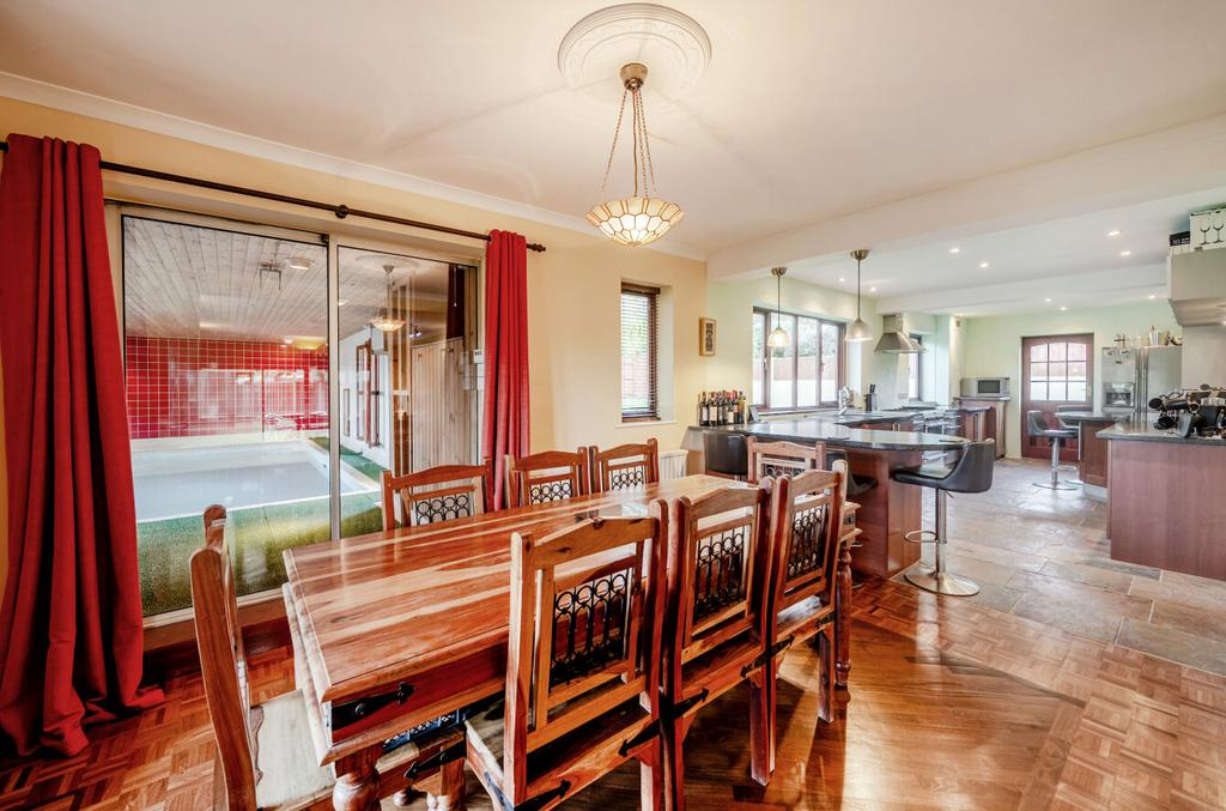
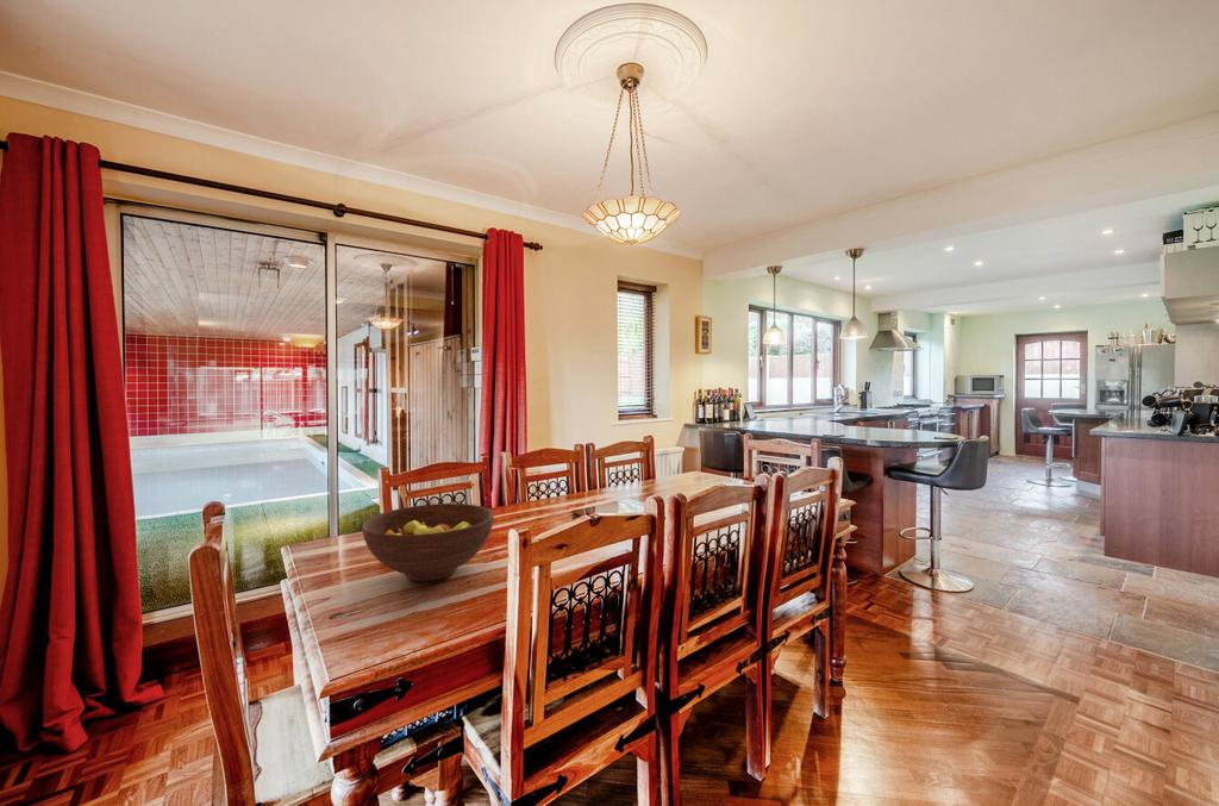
+ fruit bowl (431, 545)
